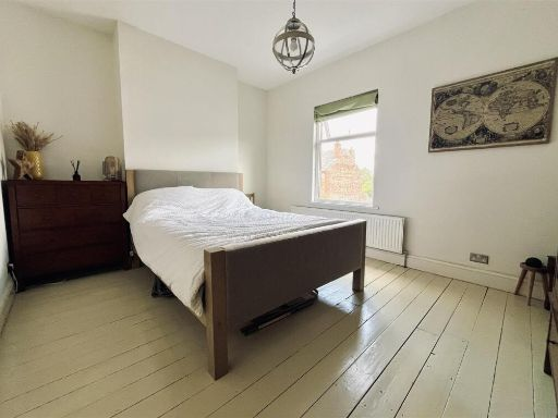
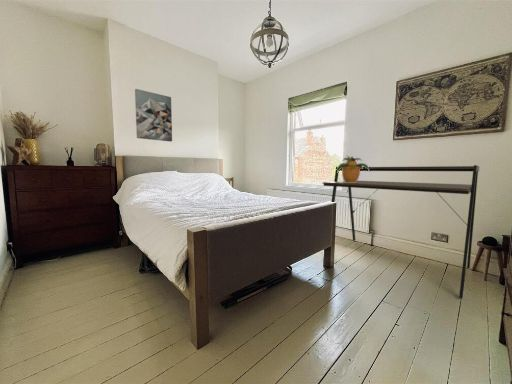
+ potted plant (350, 168)
+ desk (393, 189)
+ wall art (154, 116)
